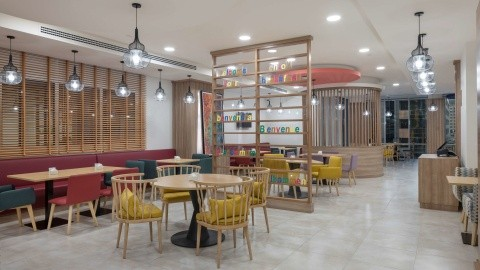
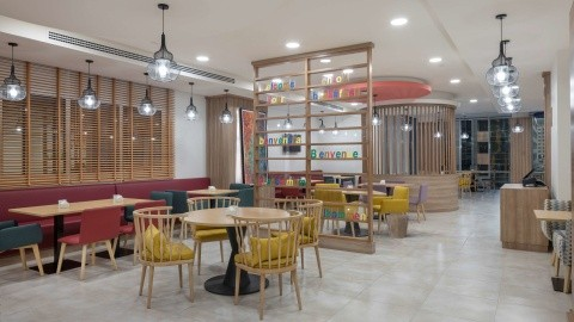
+ waste bin (397, 225)
